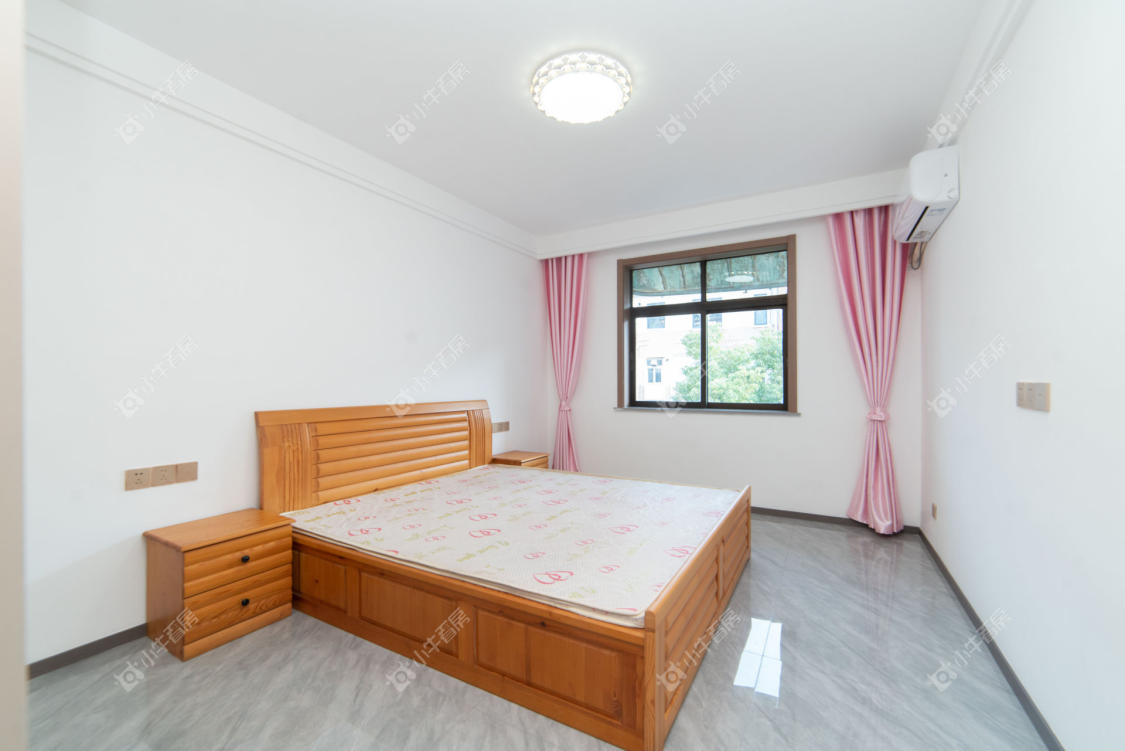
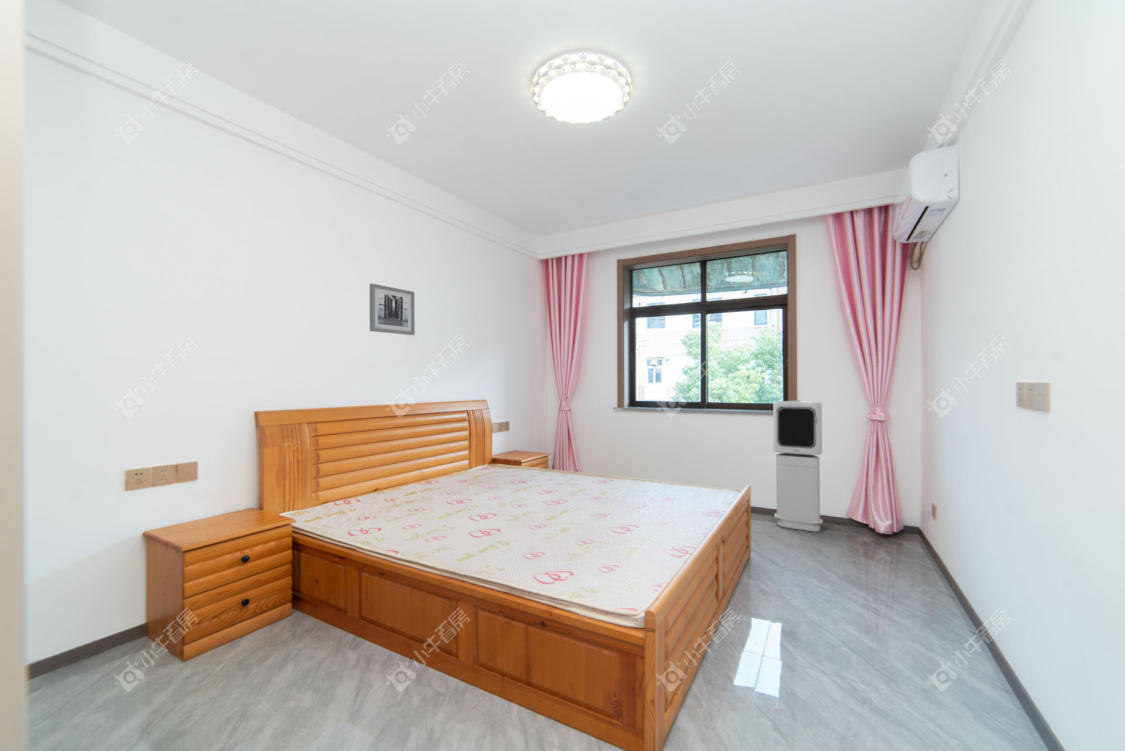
+ air purifier (798, 462)
+ wall art (393, 310)
